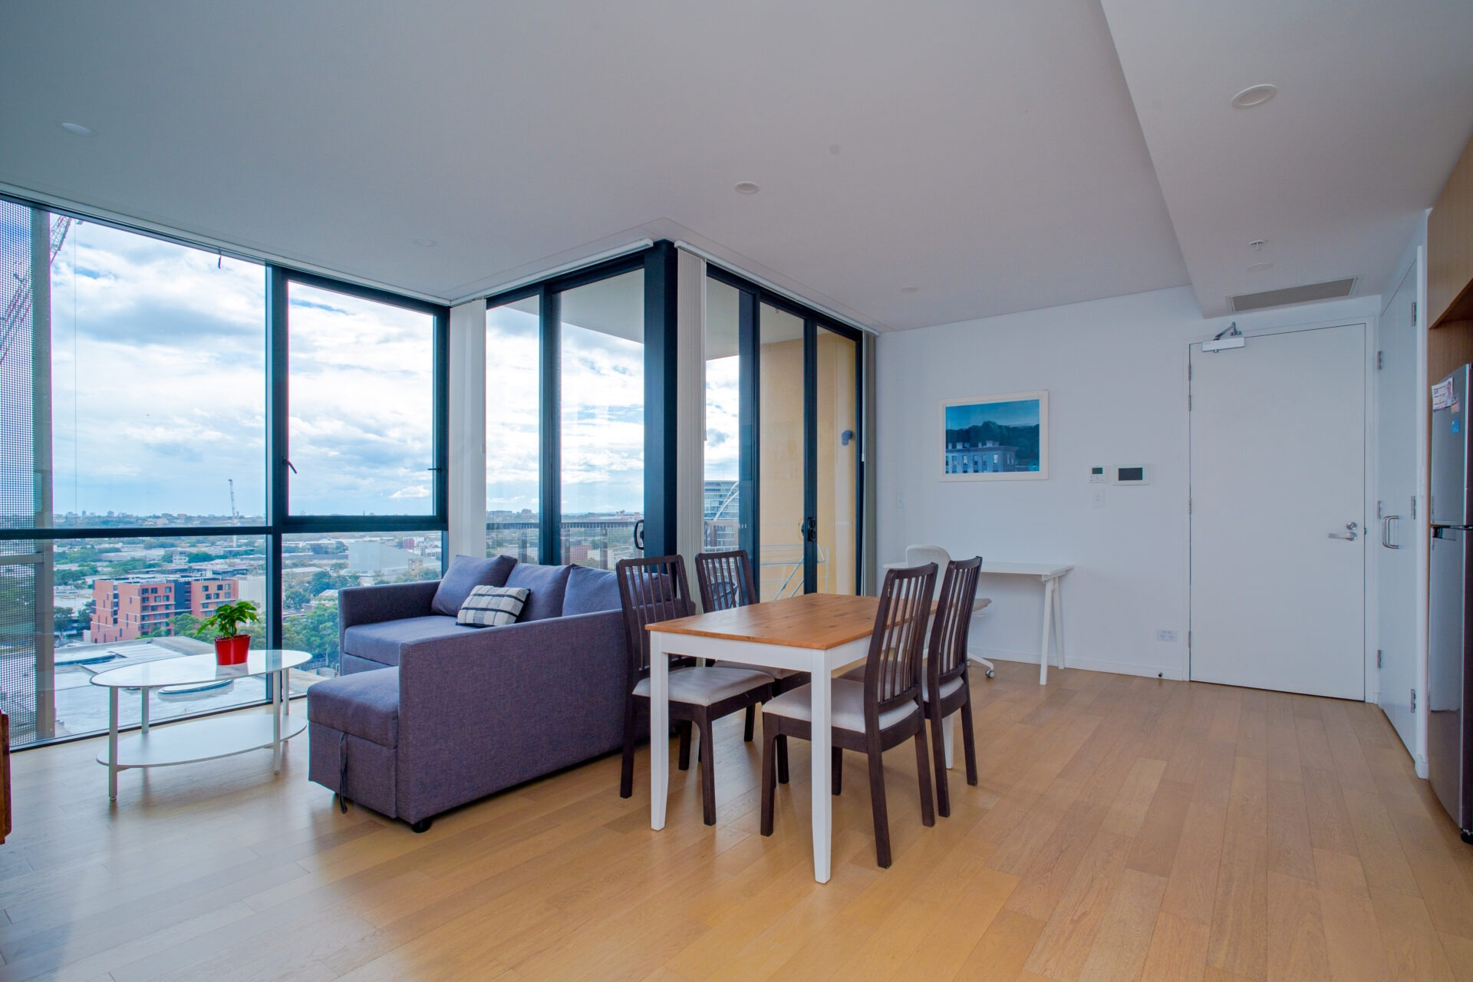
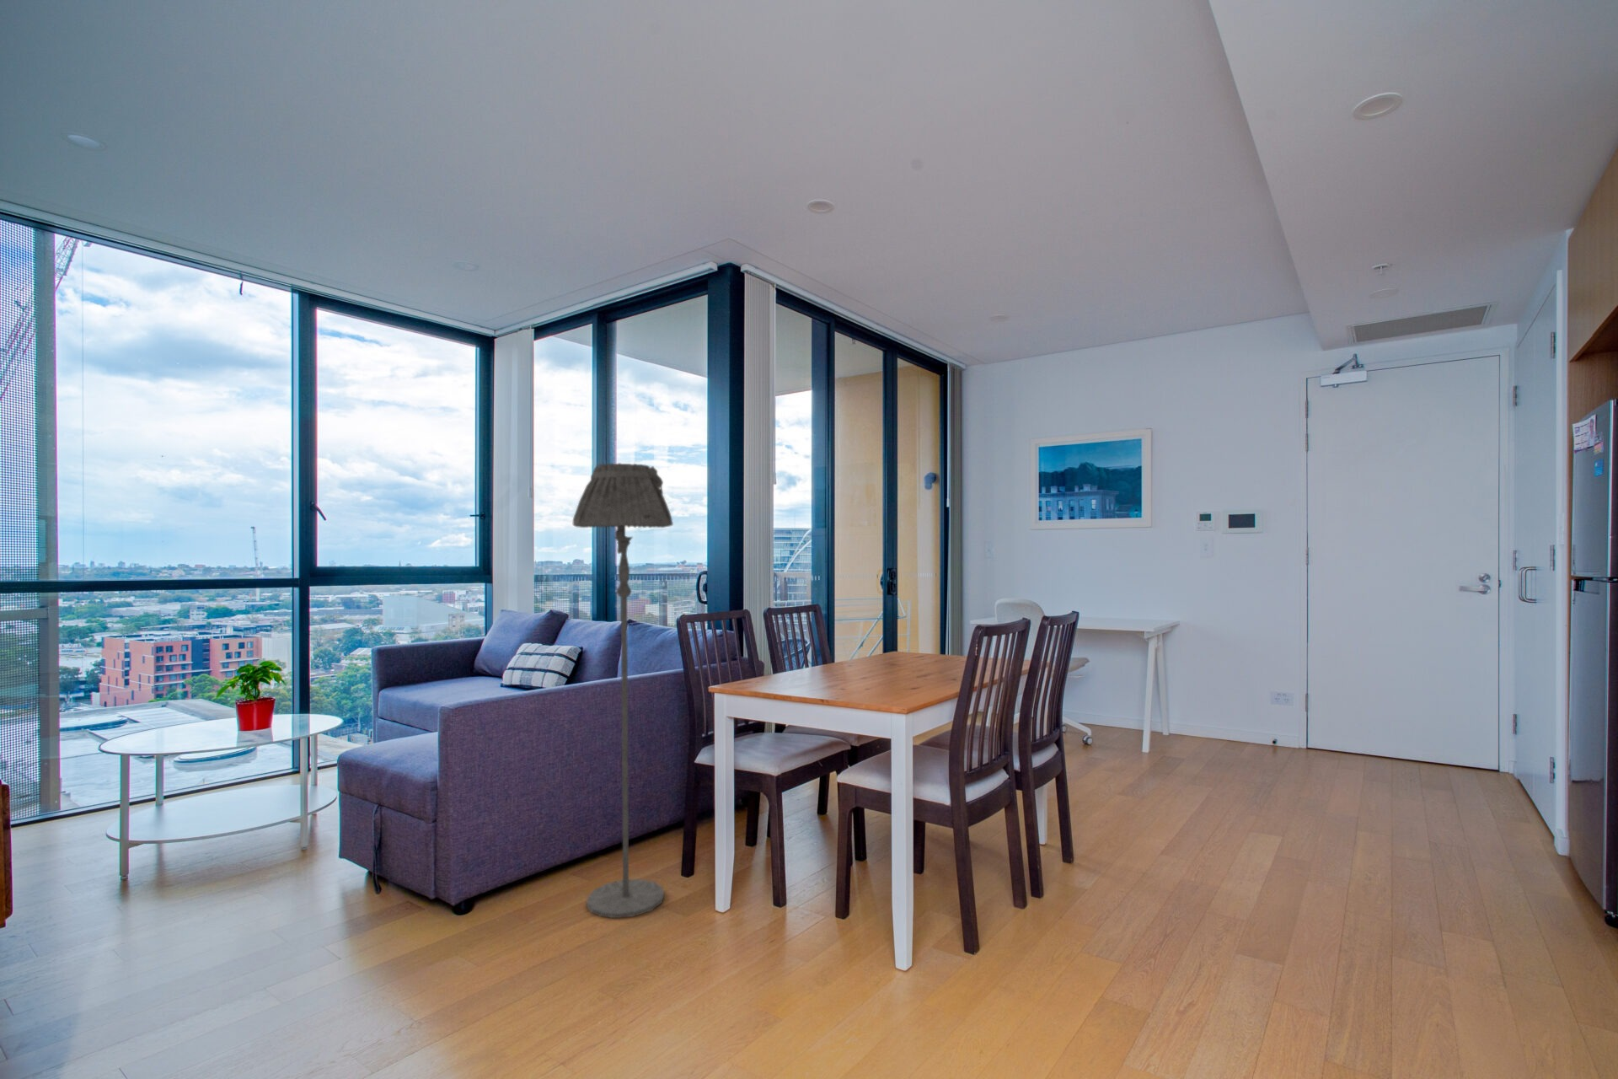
+ floor lamp (624, 683)
